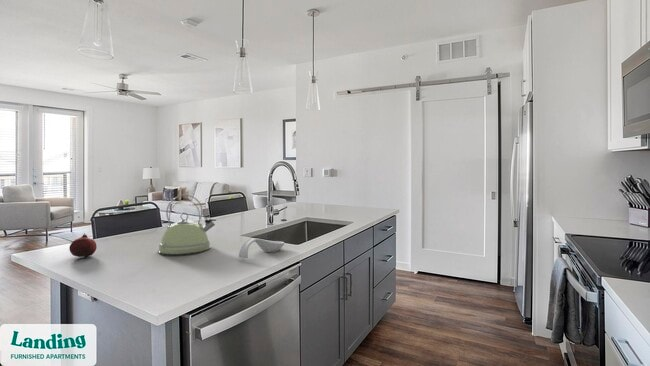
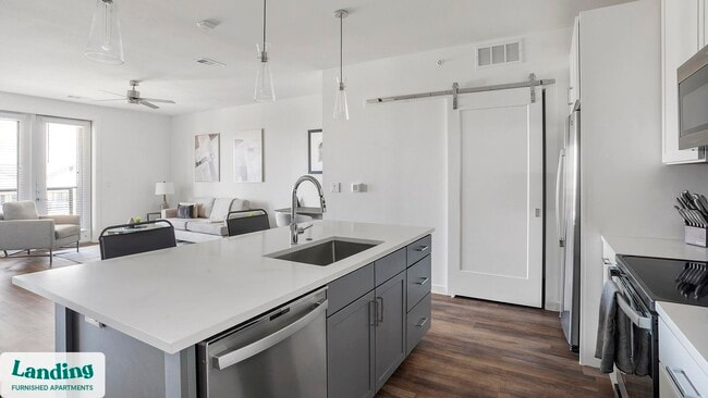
- fruit (83, 245)
- spoon rest (262, 245)
- kettle (188, 221)
